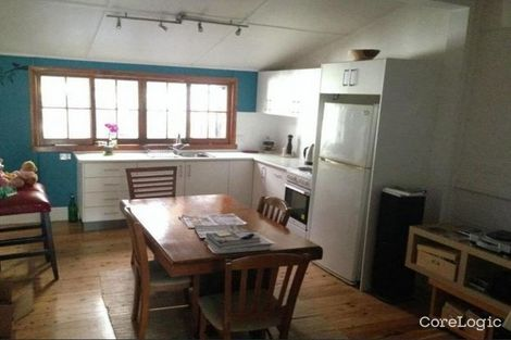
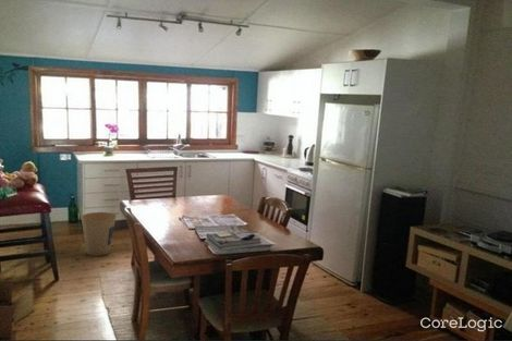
+ trash can (98, 234)
